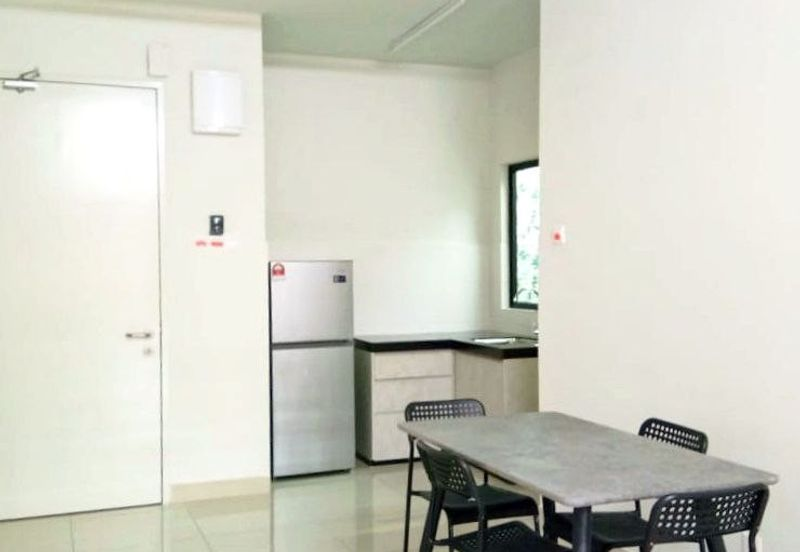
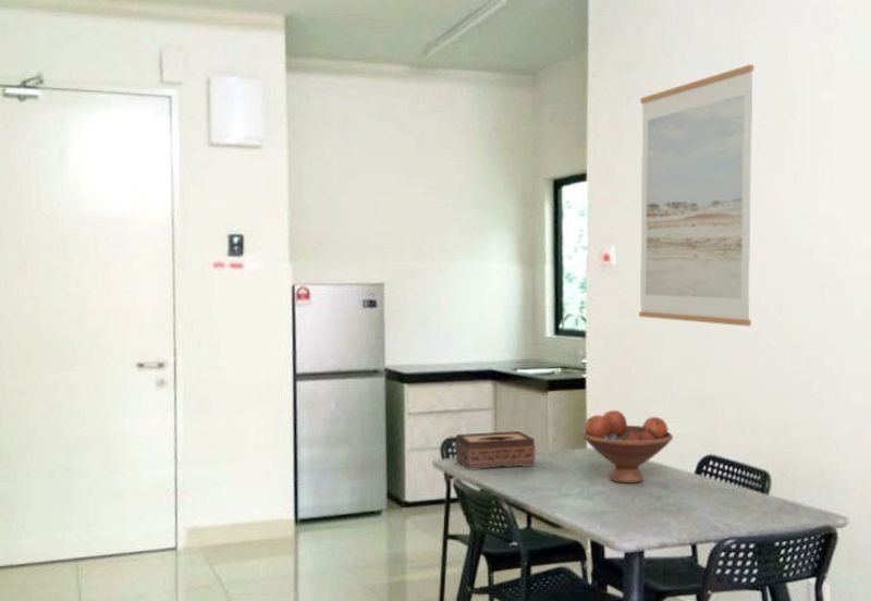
+ wall art (690, 203)
+ tissue box (494, 450)
+ fruit bowl (626, 447)
